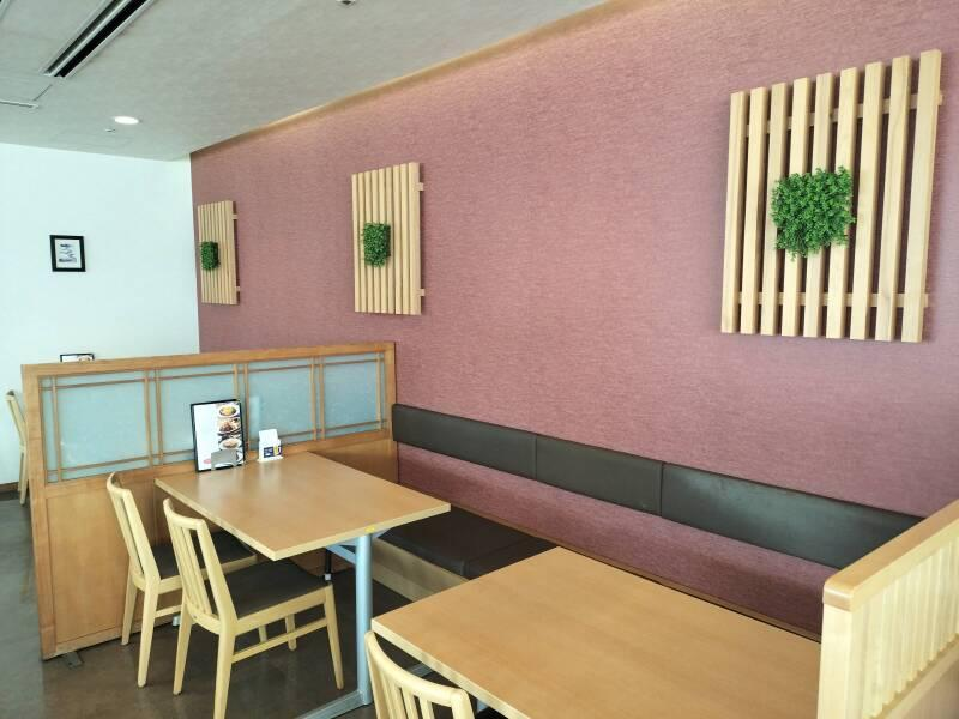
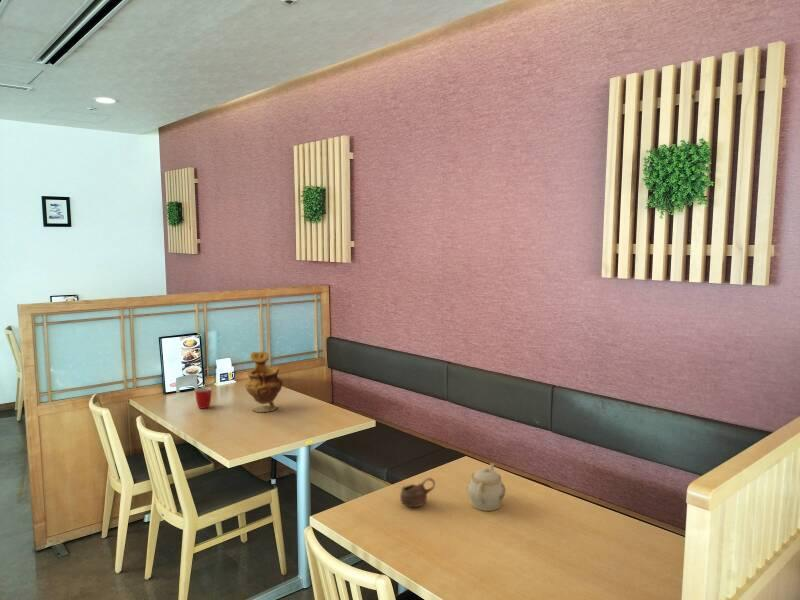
+ vase (262, 382)
+ mug (205, 398)
+ teapot (485, 486)
+ cup (416, 491)
